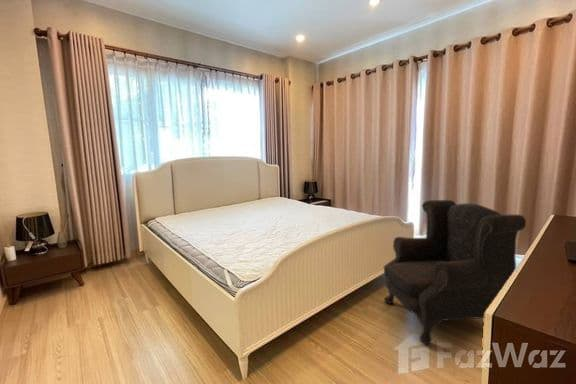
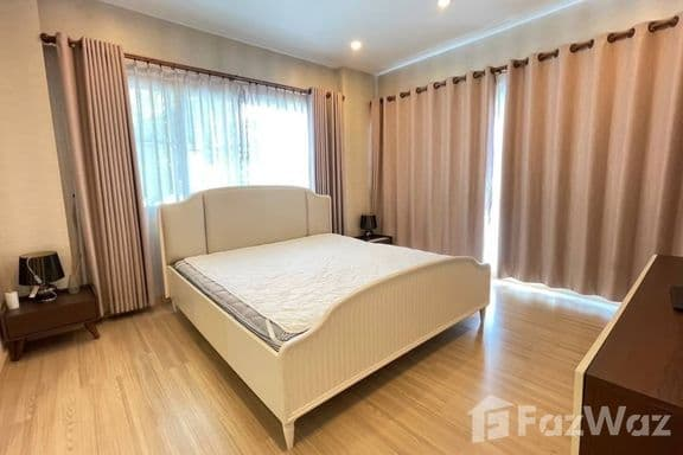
- armchair (438, 262)
